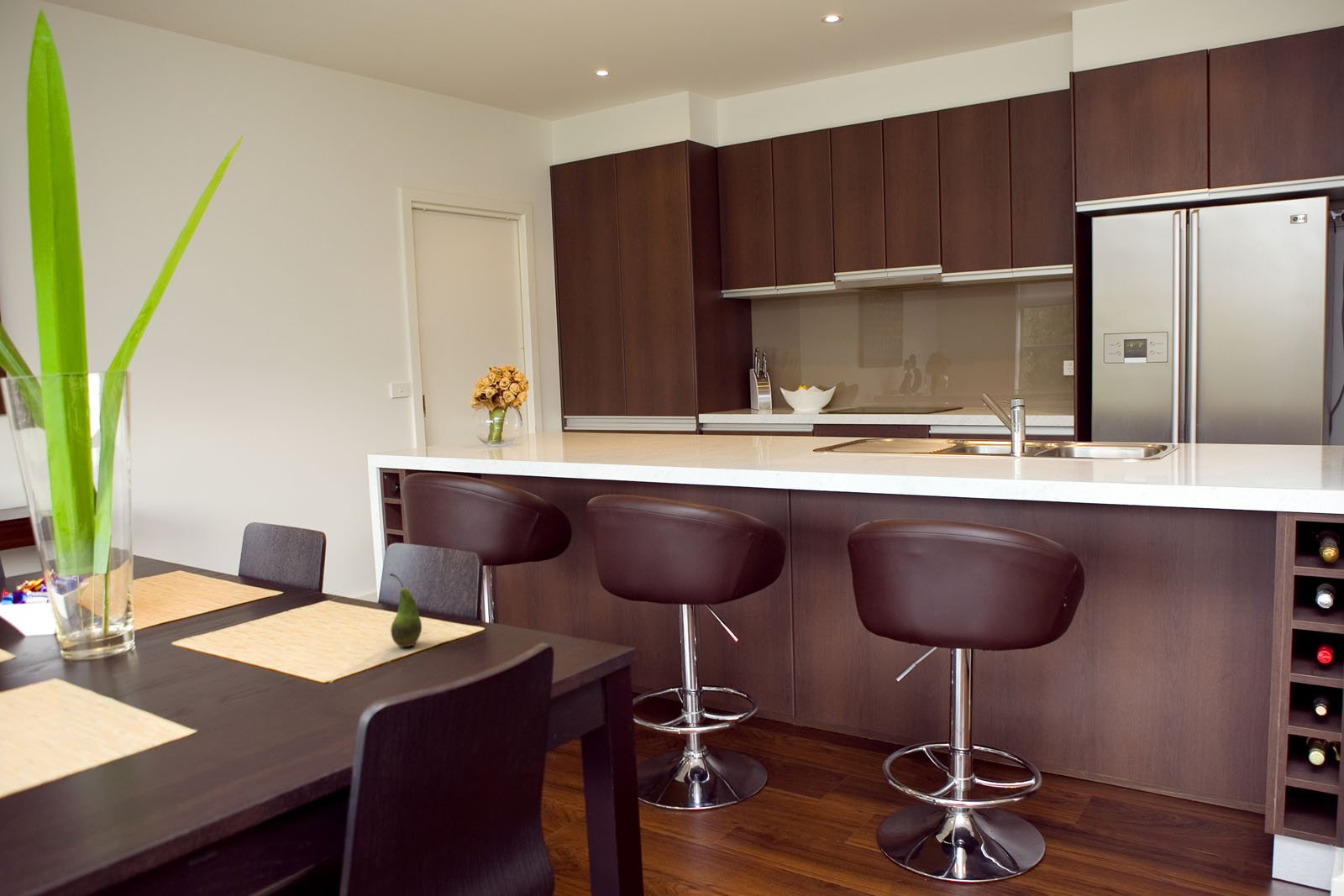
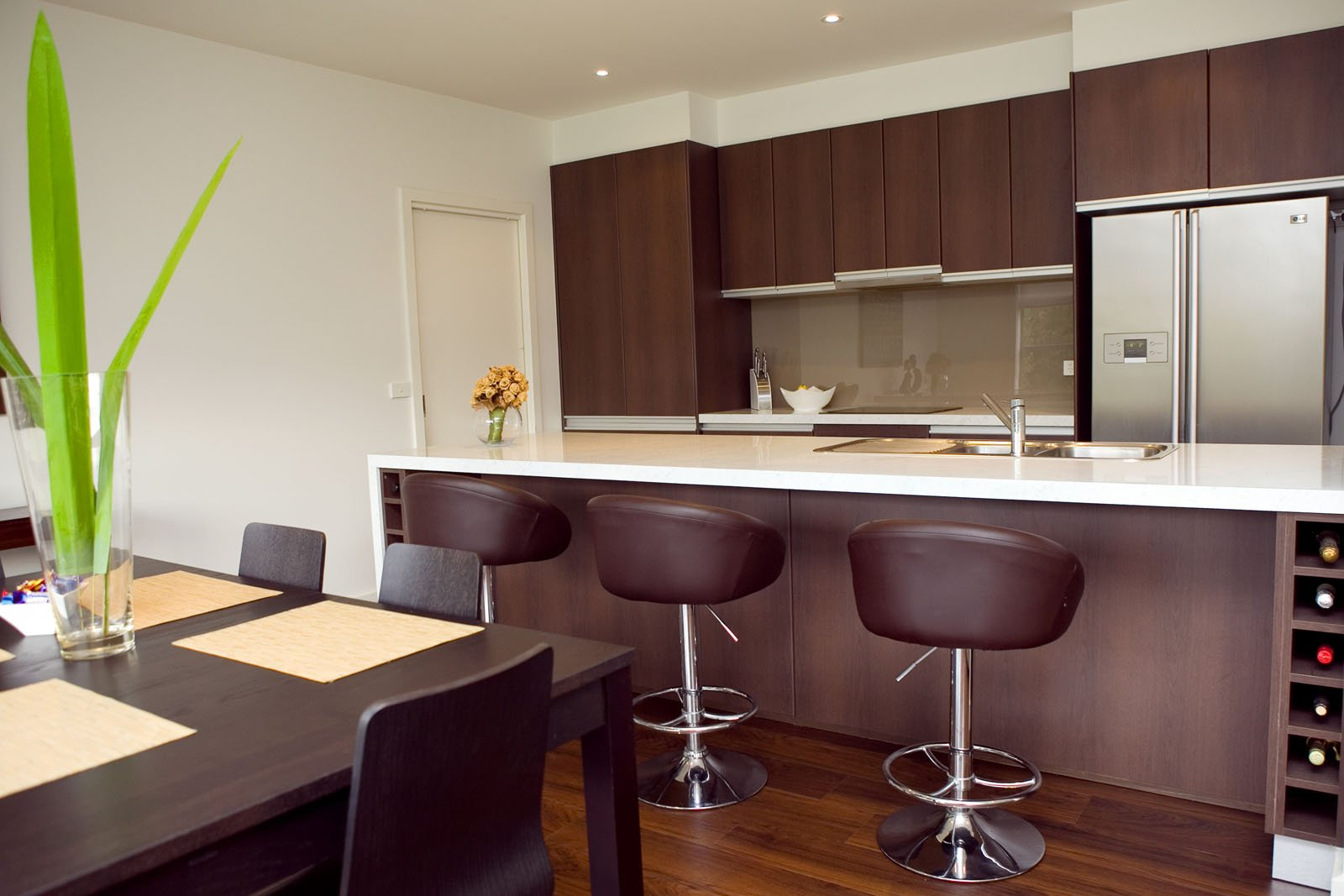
- fruit (405, 610)
